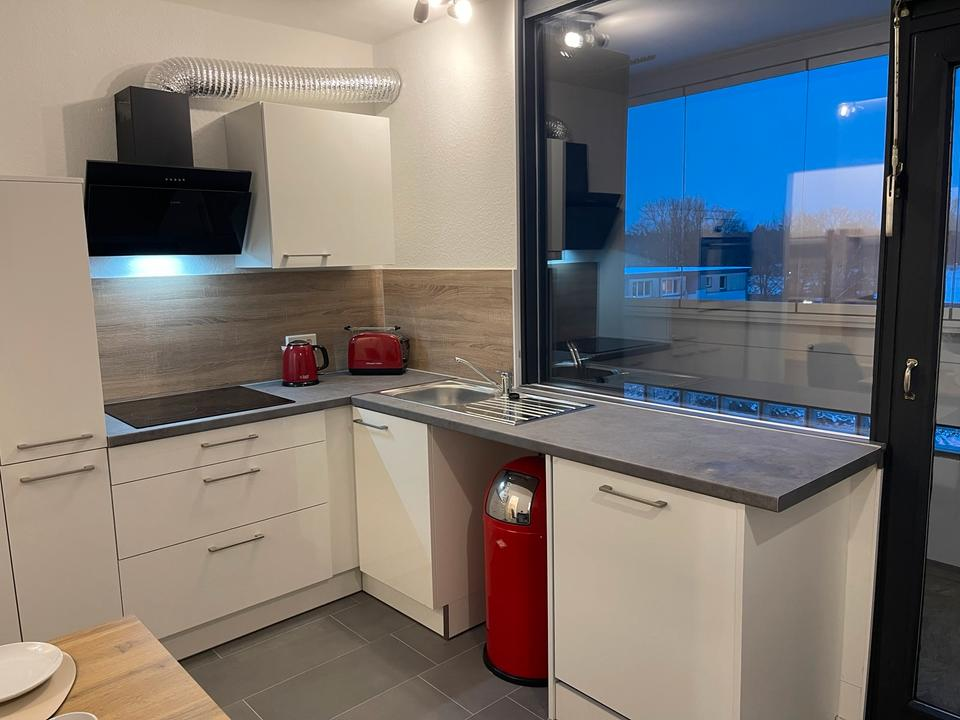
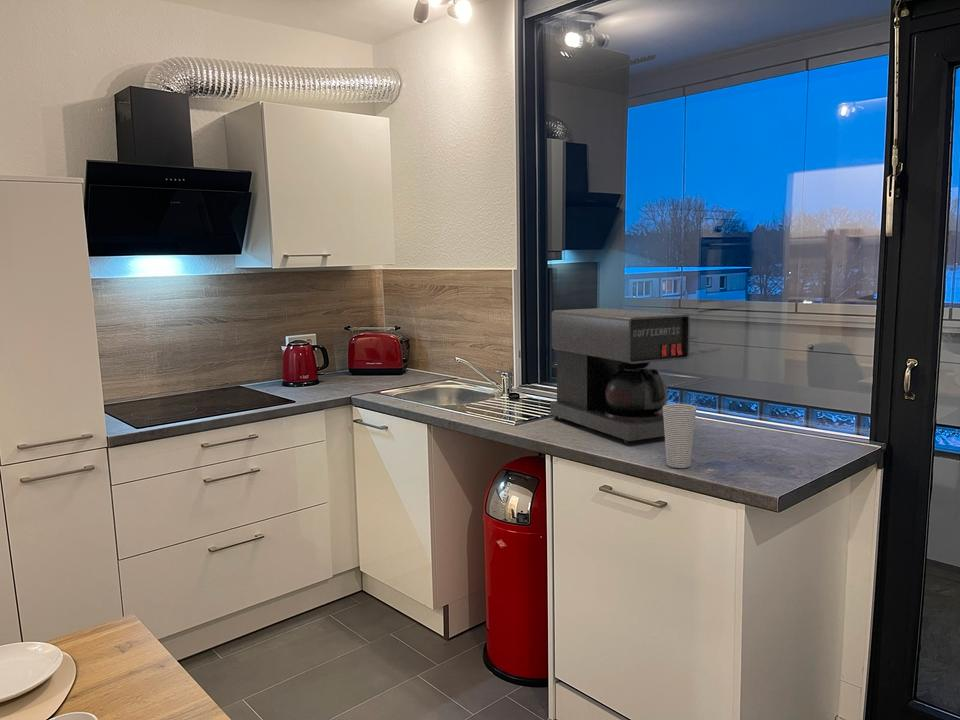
+ coffee maker (616, 370)
+ cup (679, 436)
